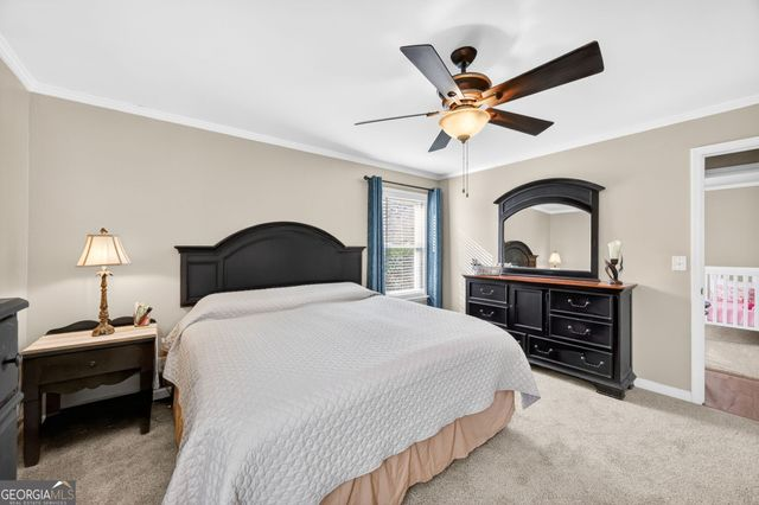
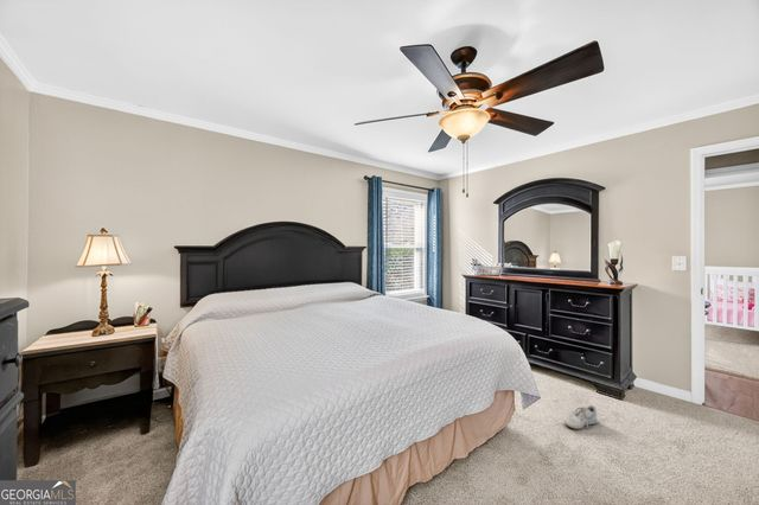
+ shoe (581, 416)
